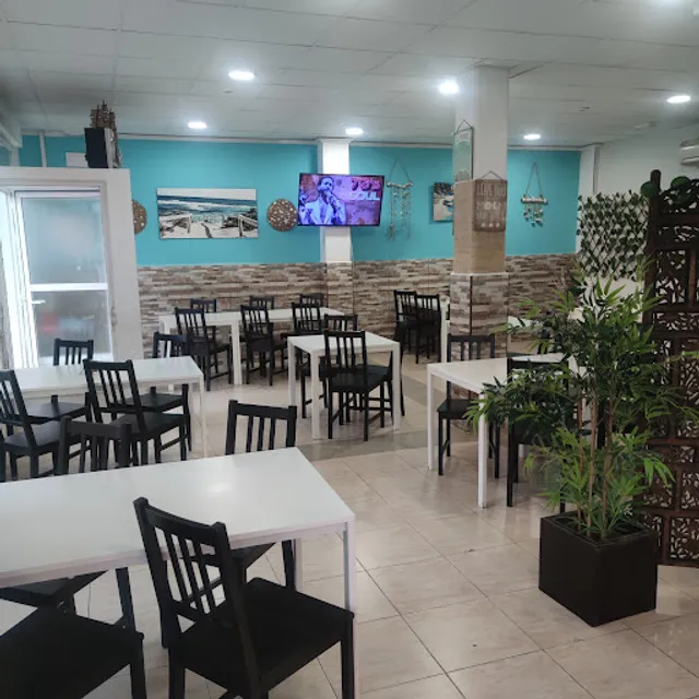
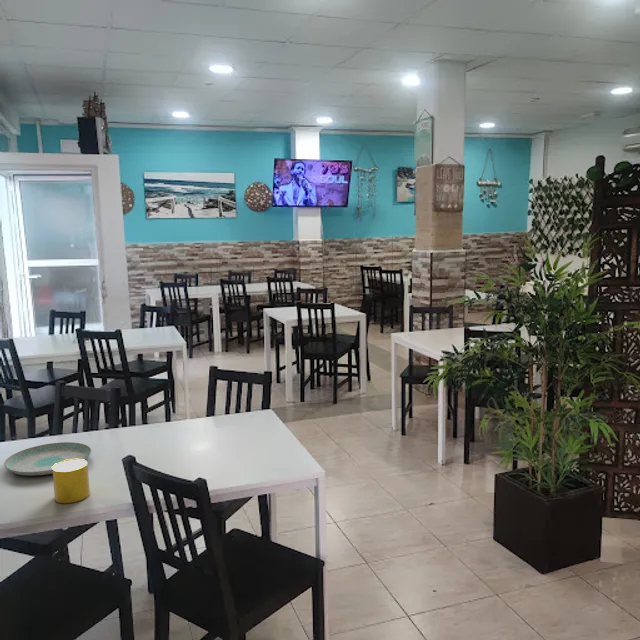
+ cup (71, 480)
+ plate (49, 459)
